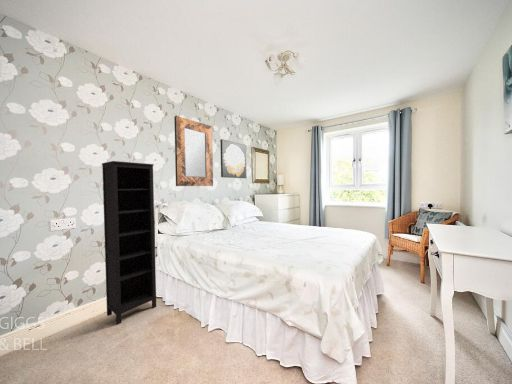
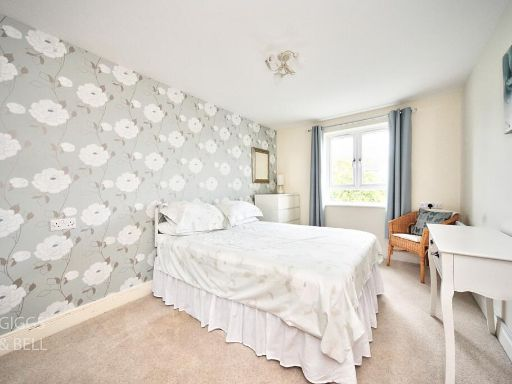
- wall art (234, 160)
- home mirror (195, 154)
- bookcase (130, 237)
